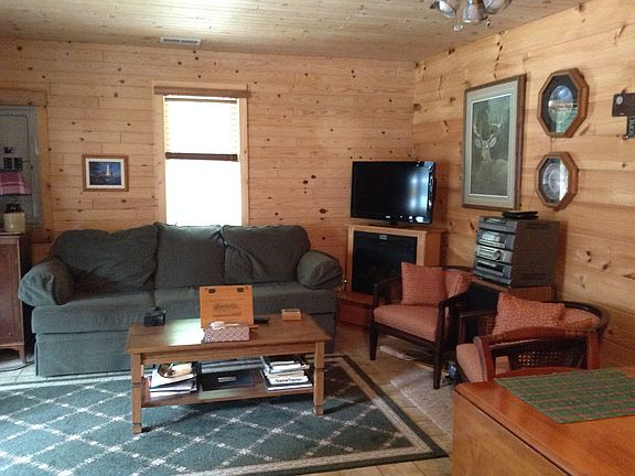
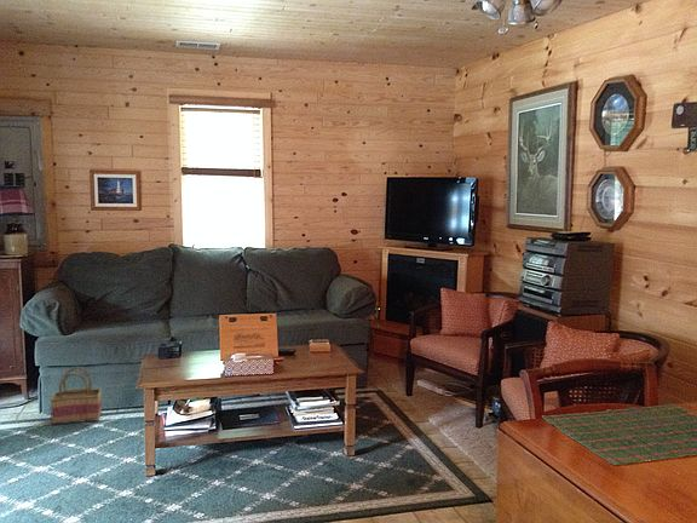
+ basket (76, 393)
